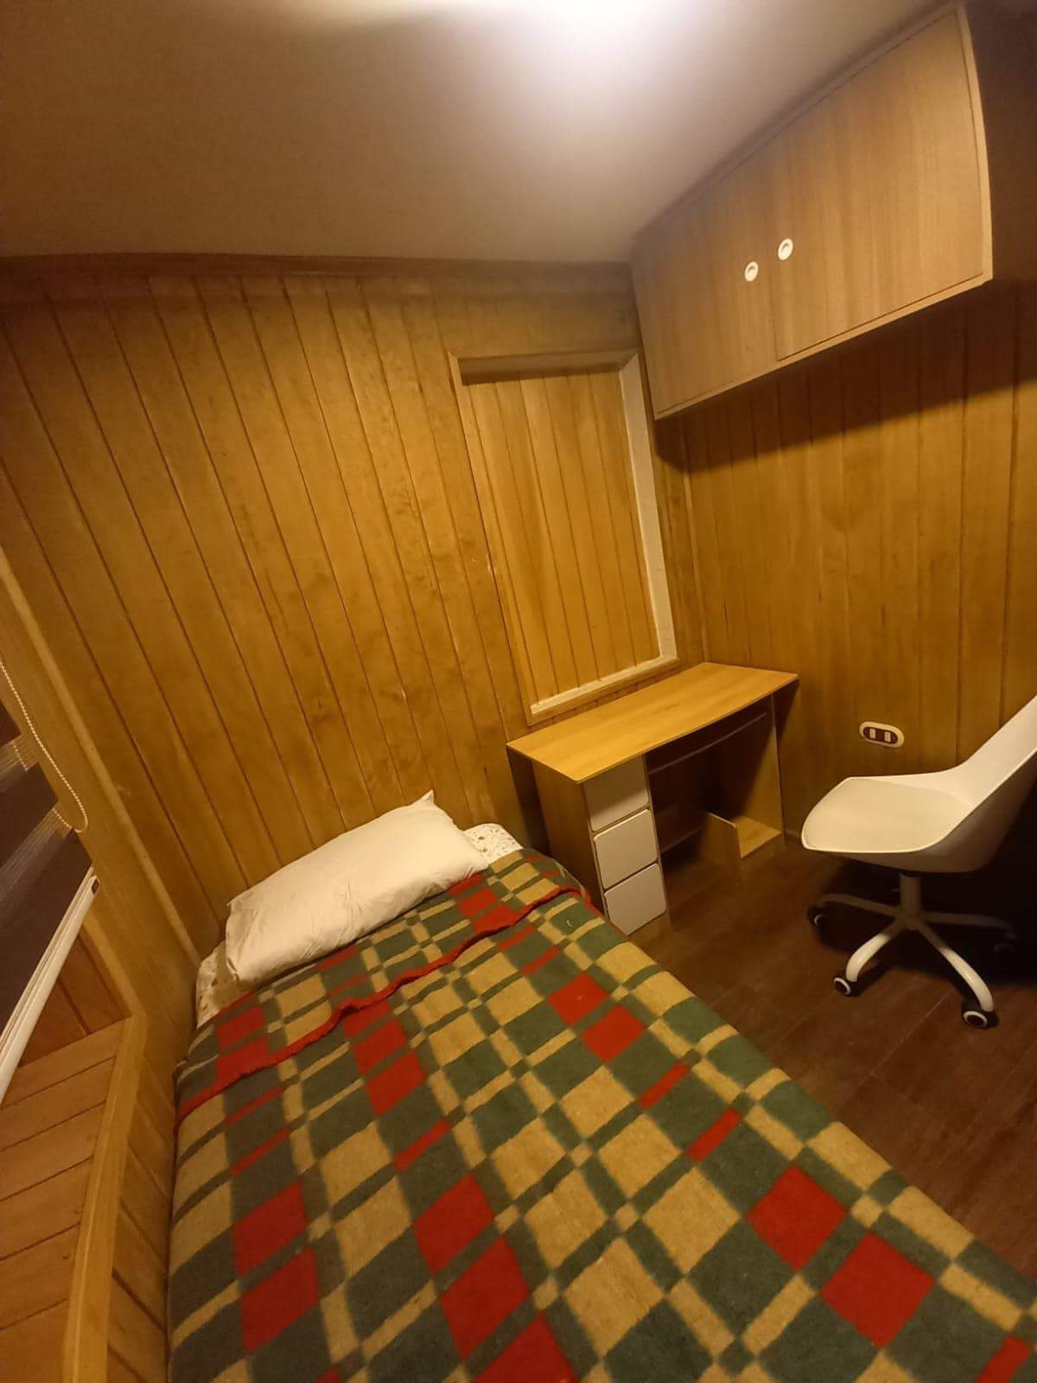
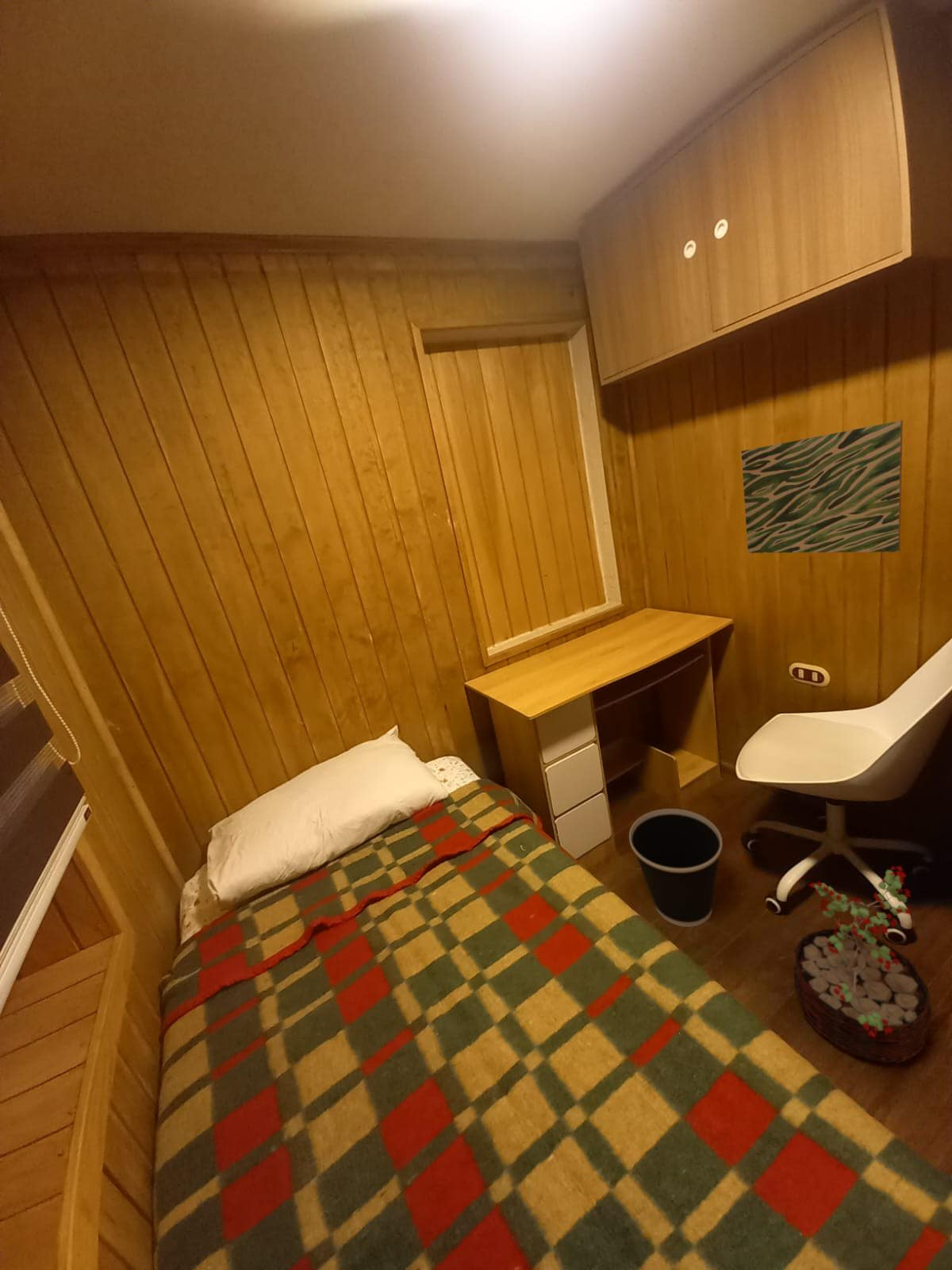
+ decorative plant (862, 951)
+ wall art (813, 496)
+ wastebasket (678, 871)
